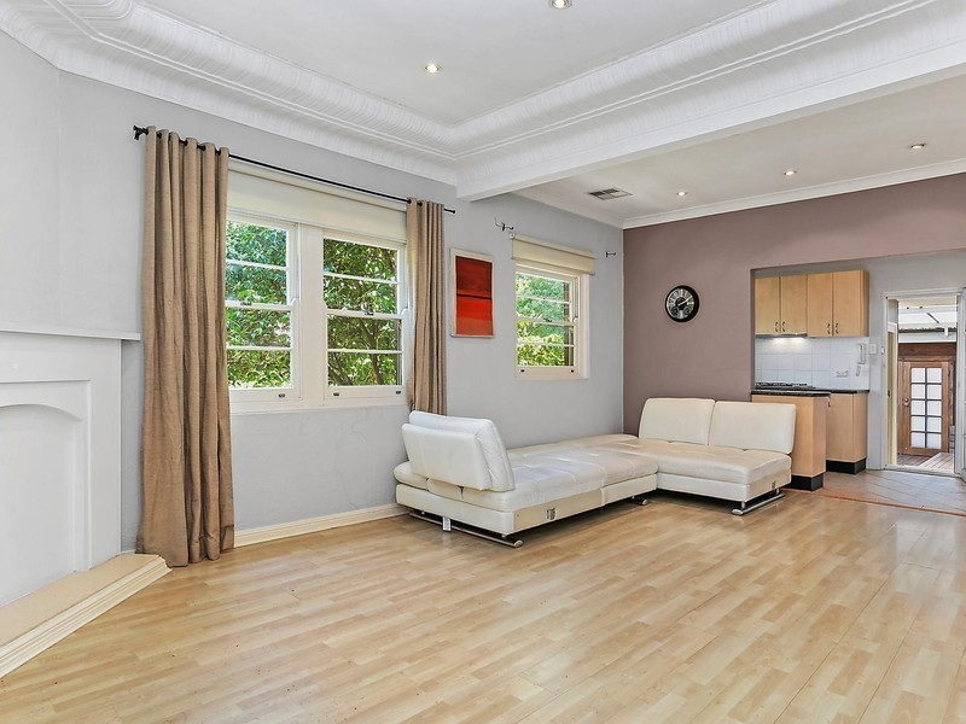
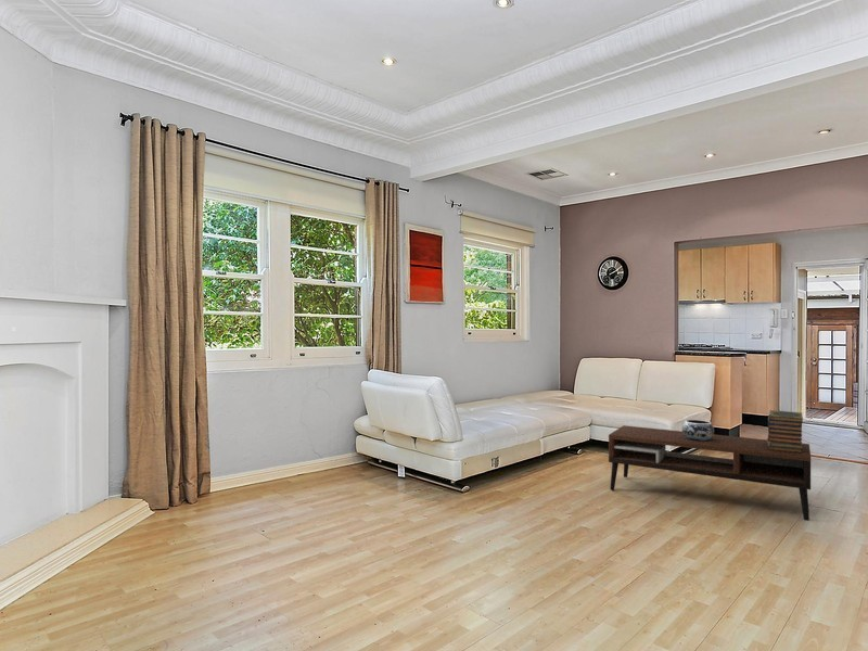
+ book stack (784, 430)
+ coffee table (704, 468)
+ decorative bowl (698, 430)
